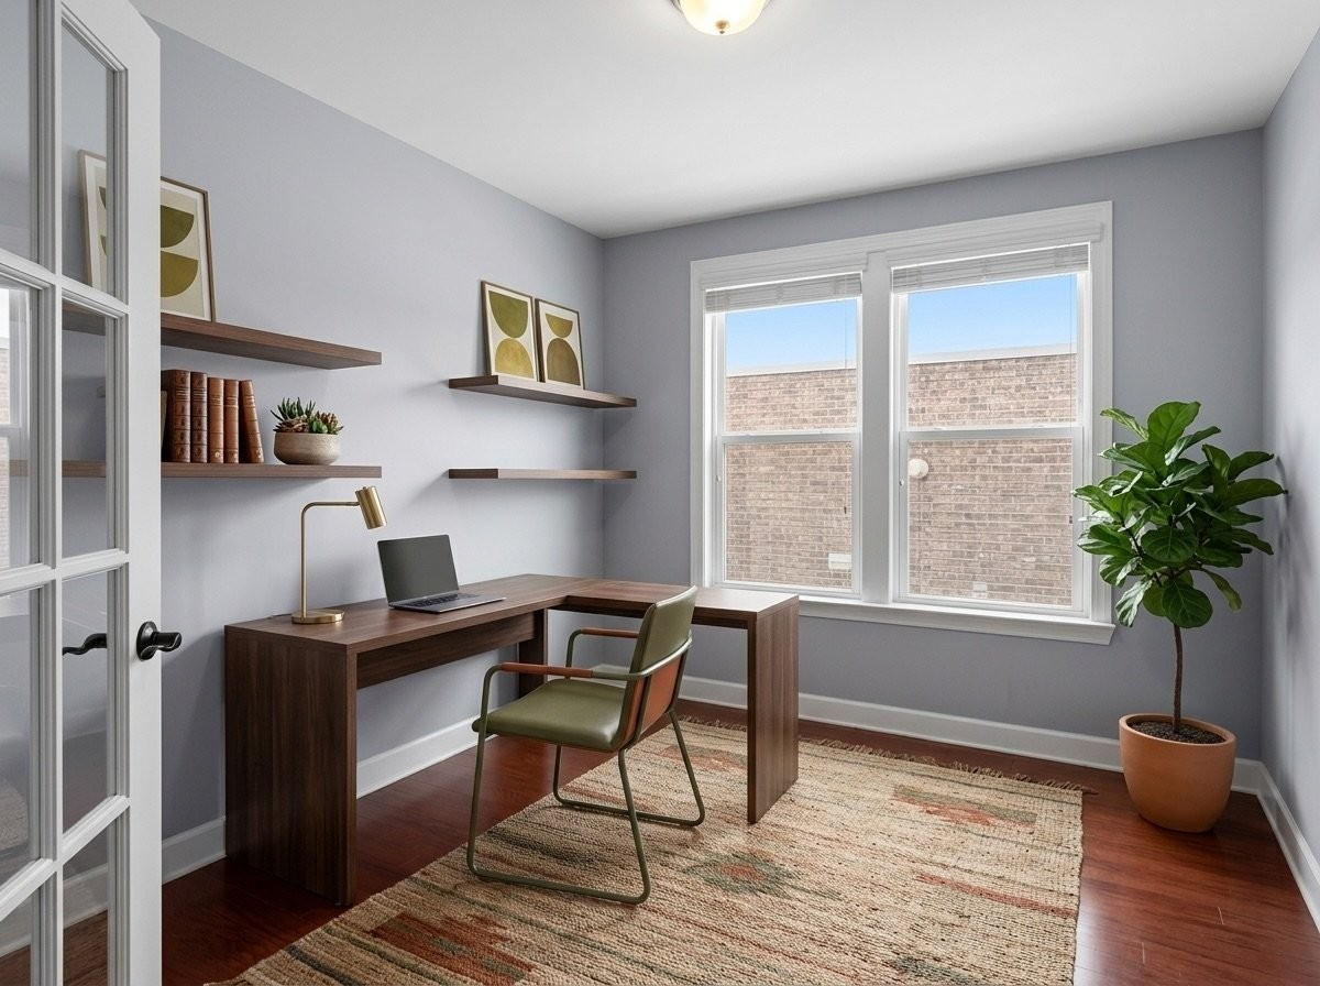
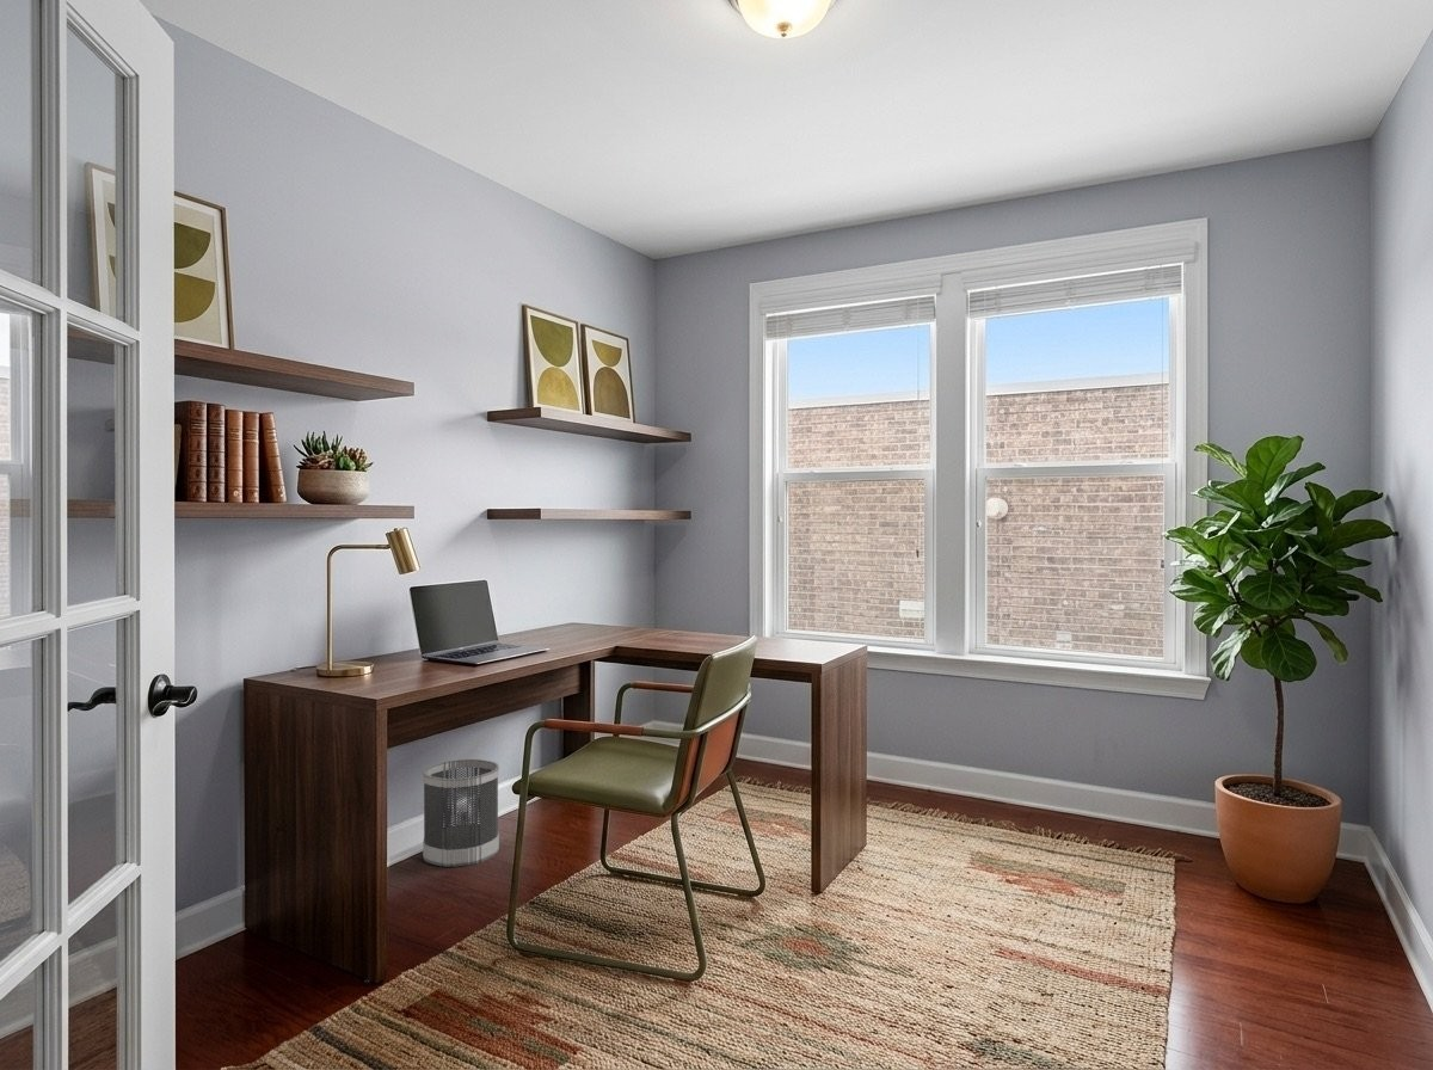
+ wastebasket (461, 810)
